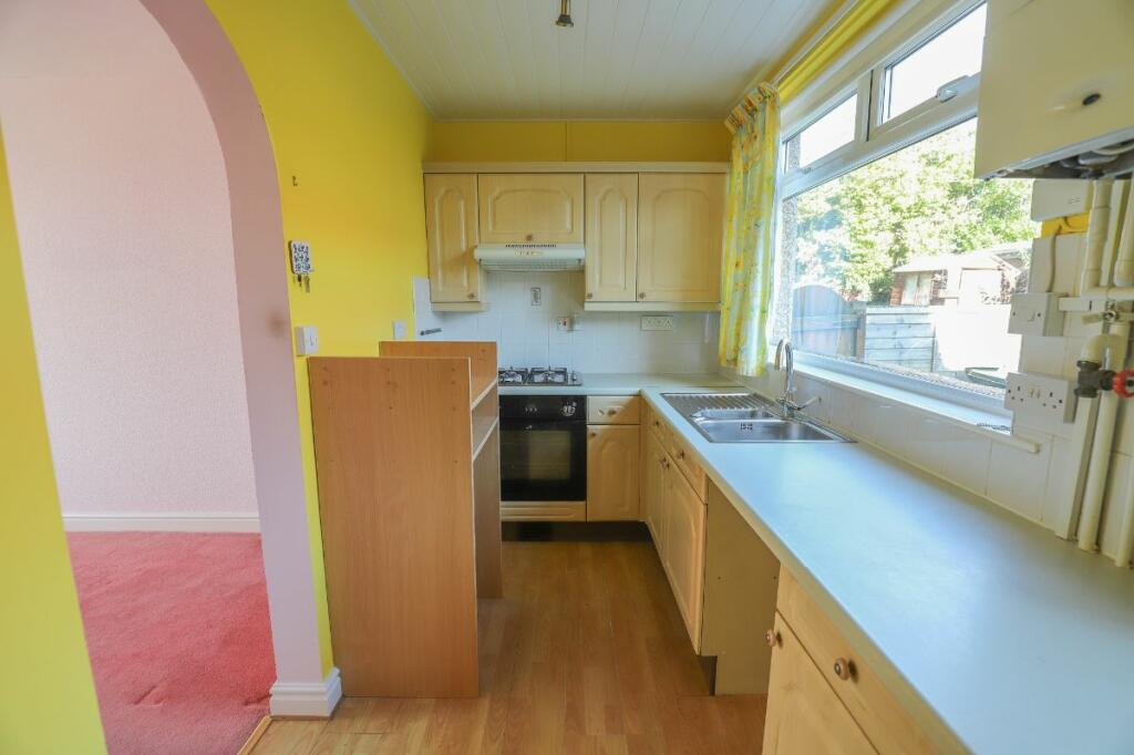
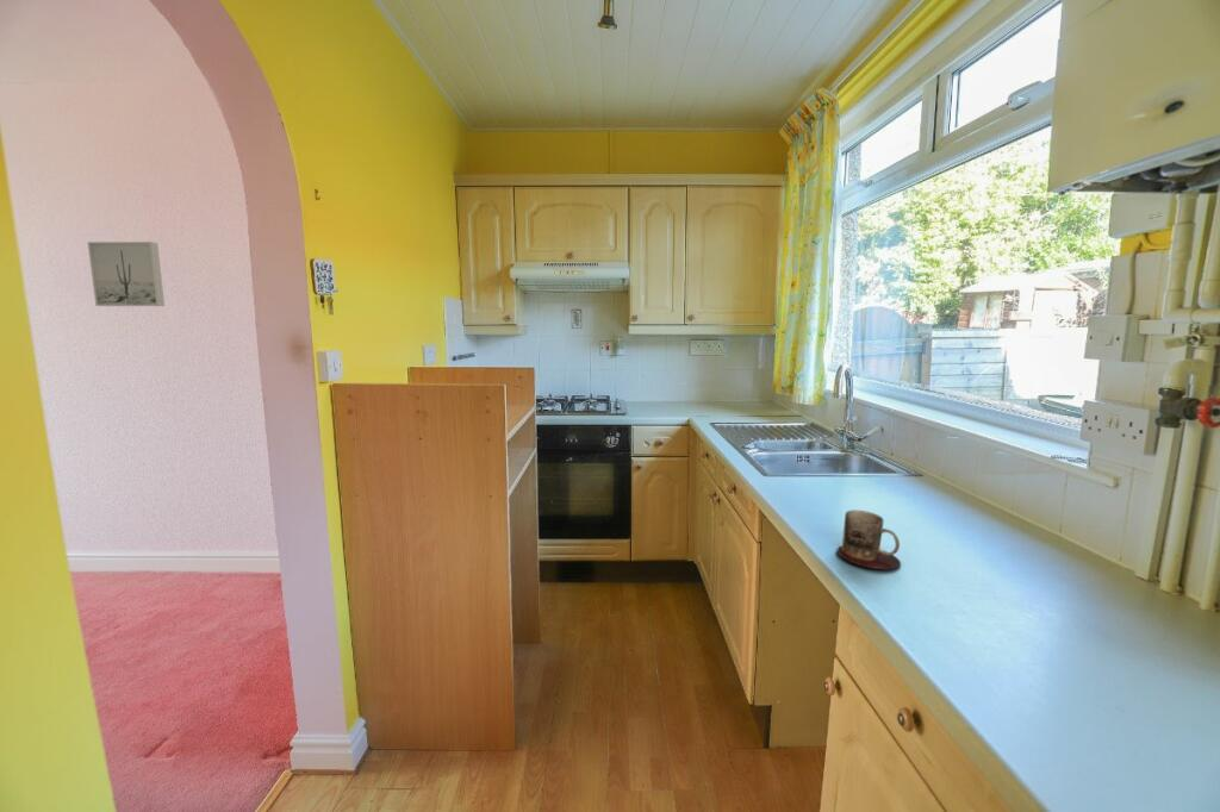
+ wall art (126, 274)
+ mug (869, 537)
